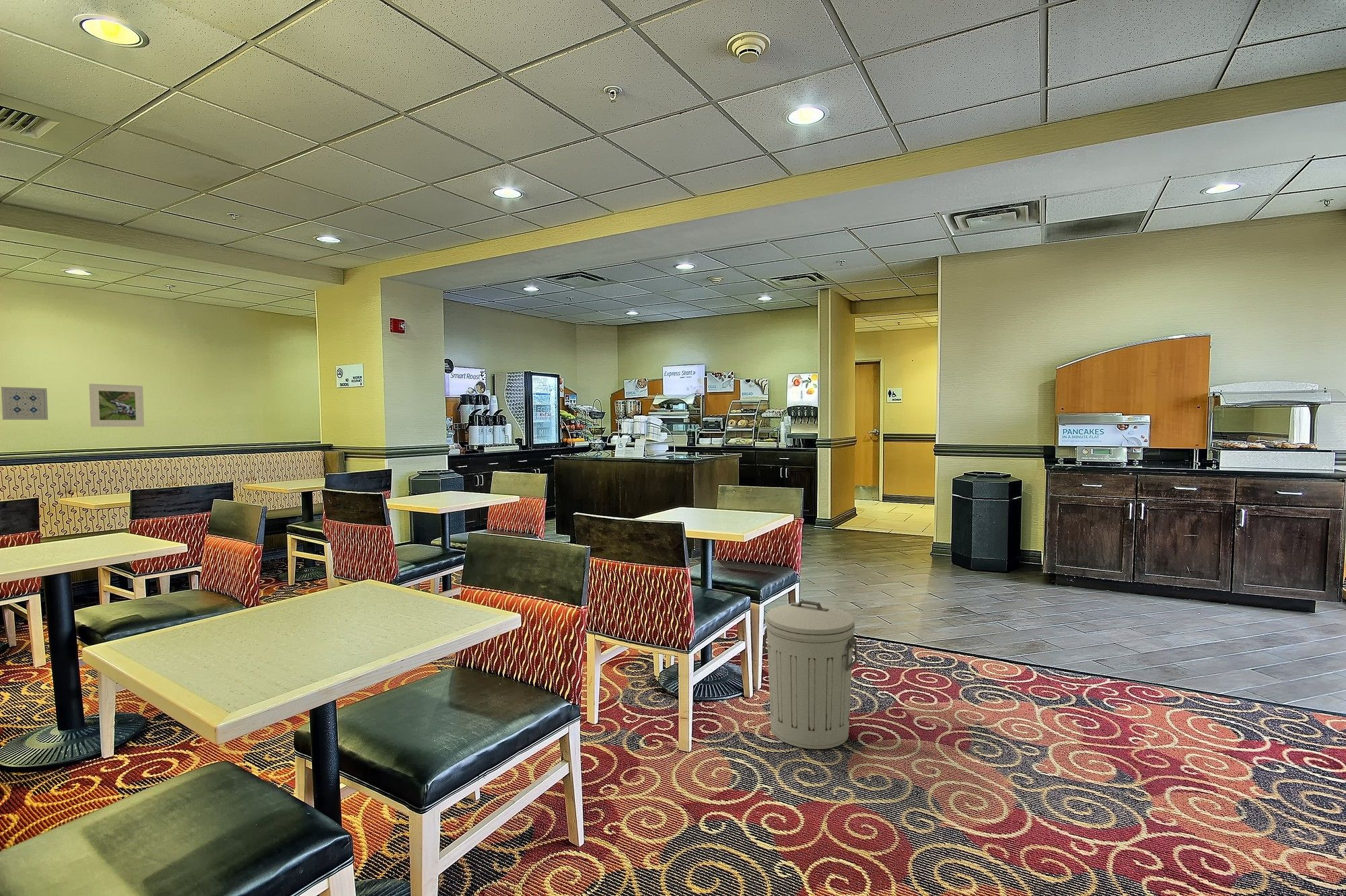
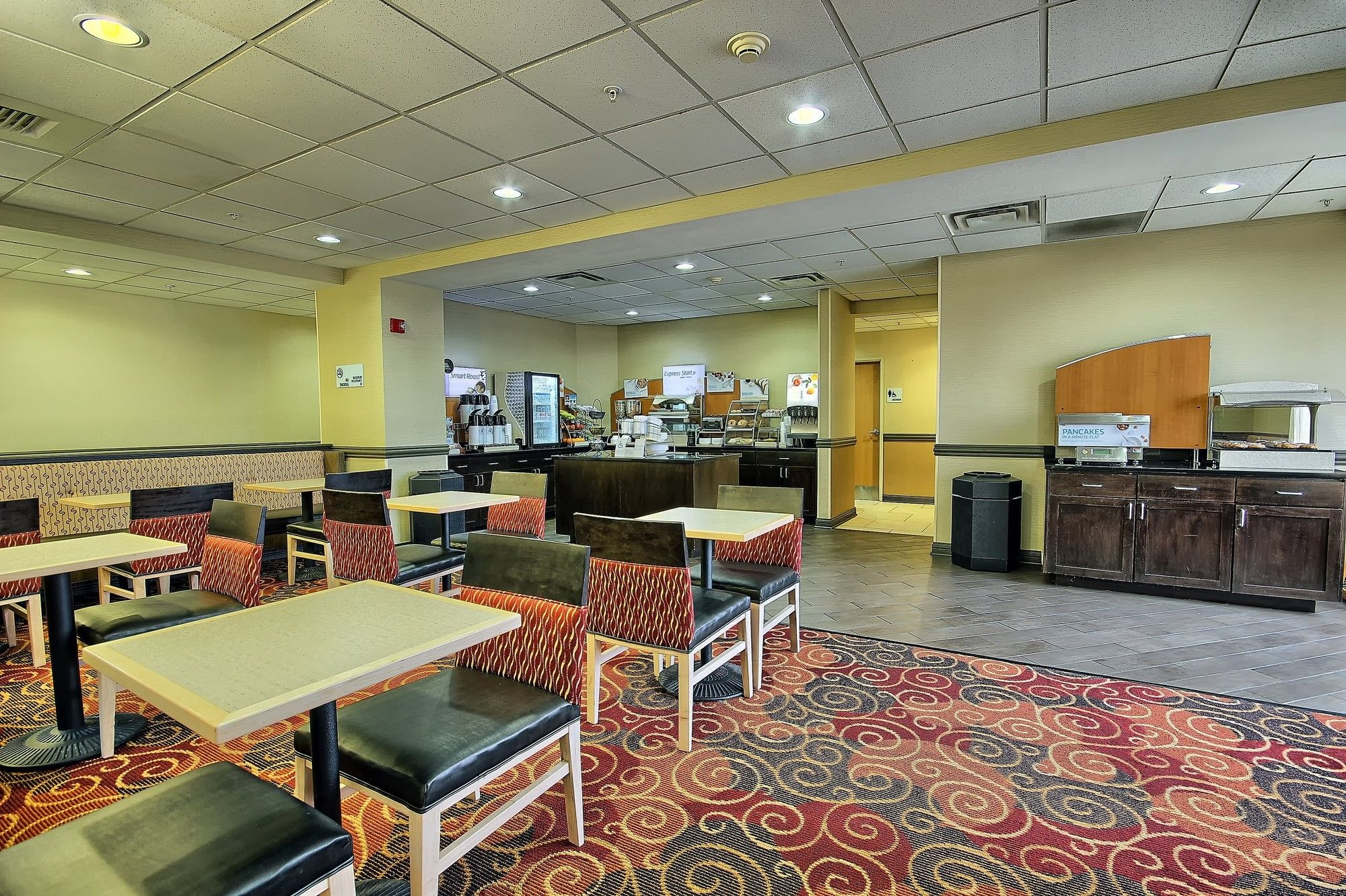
- wall art (25, 404)
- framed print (117, 406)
- trash can (809, 666)
